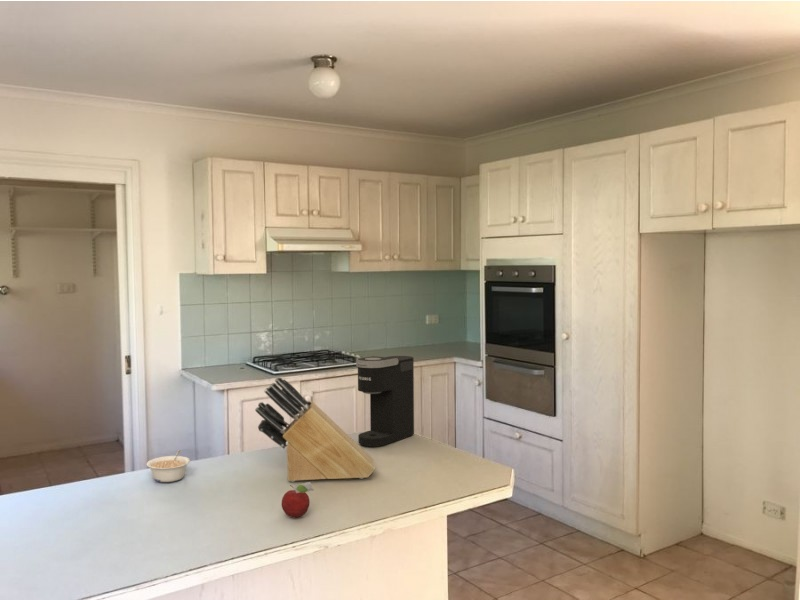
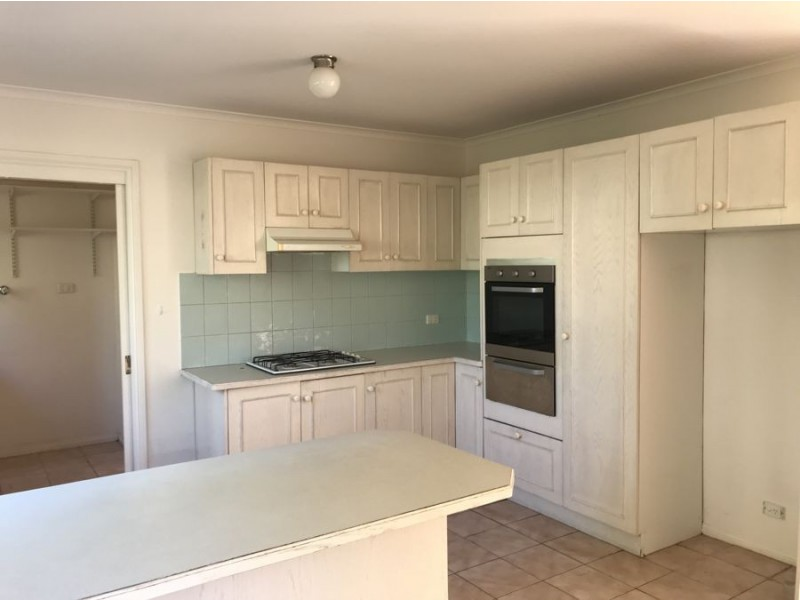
- legume (168, 467)
- knife block (315, 425)
- coffee maker (386, 397)
- fruit (299, 497)
